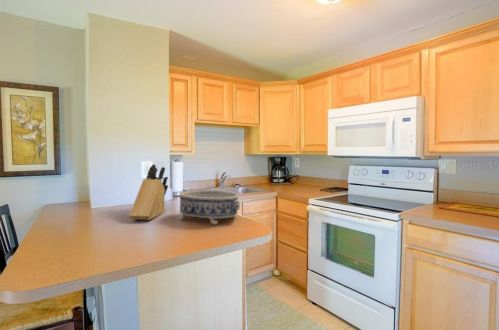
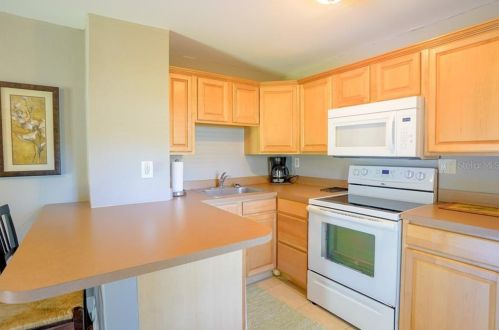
- decorative bowl (208, 205)
- knife block (151, 189)
